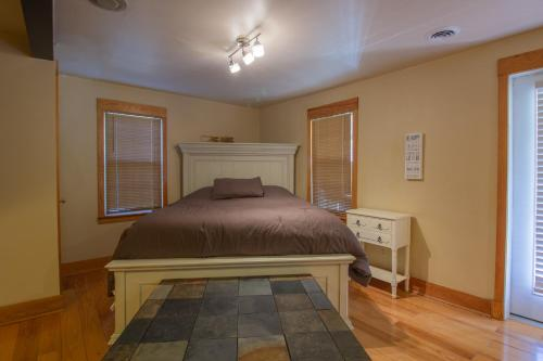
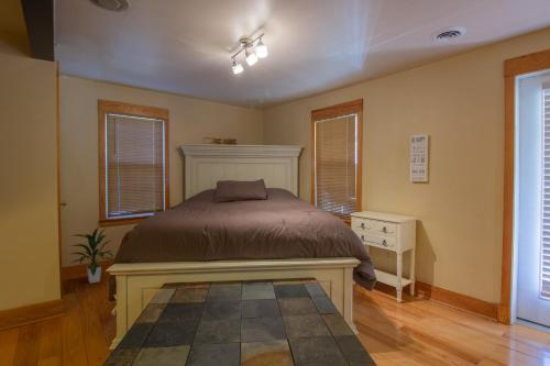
+ indoor plant (92, 254)
